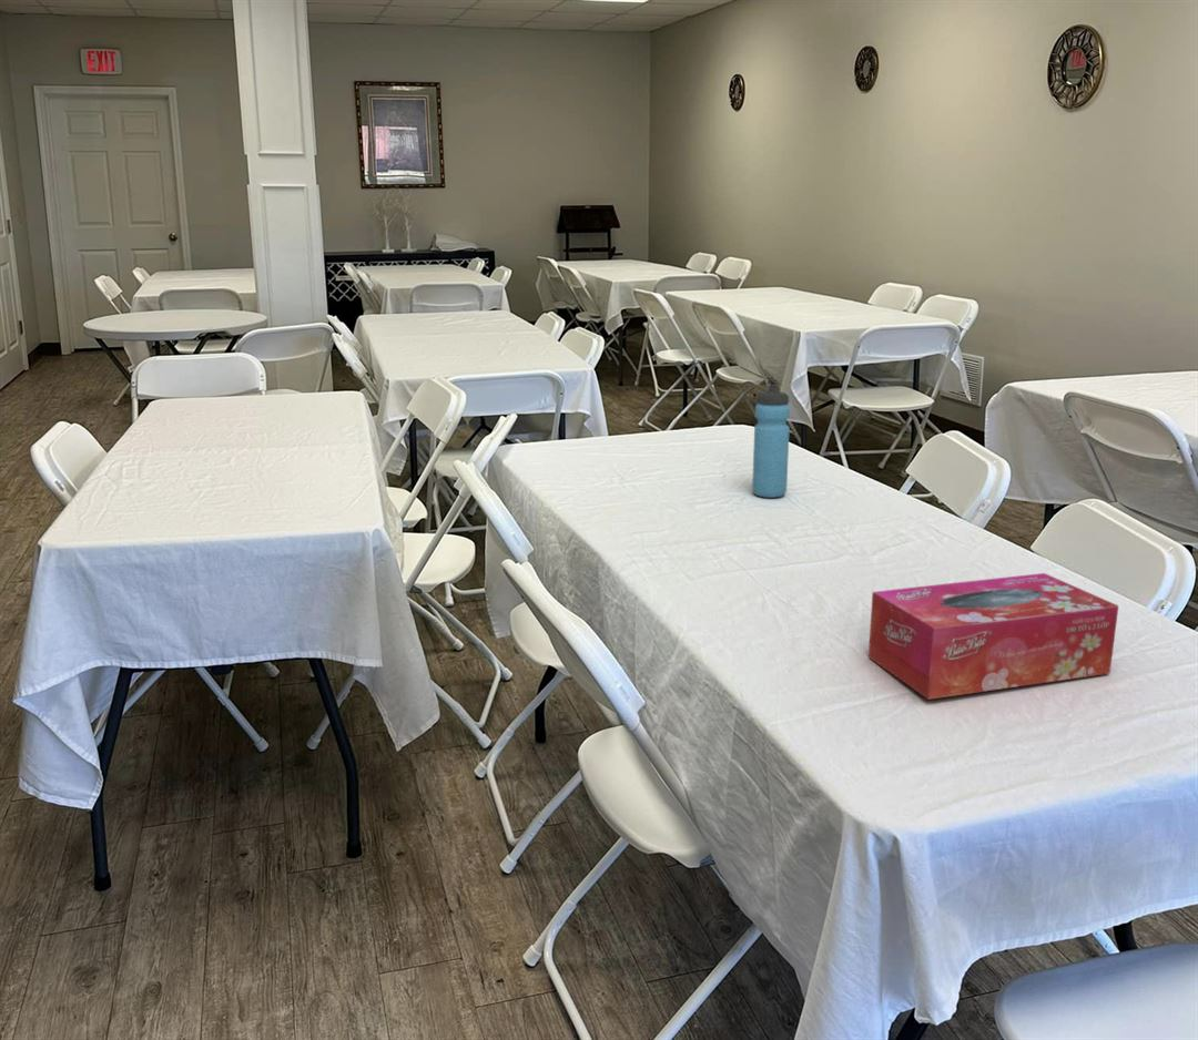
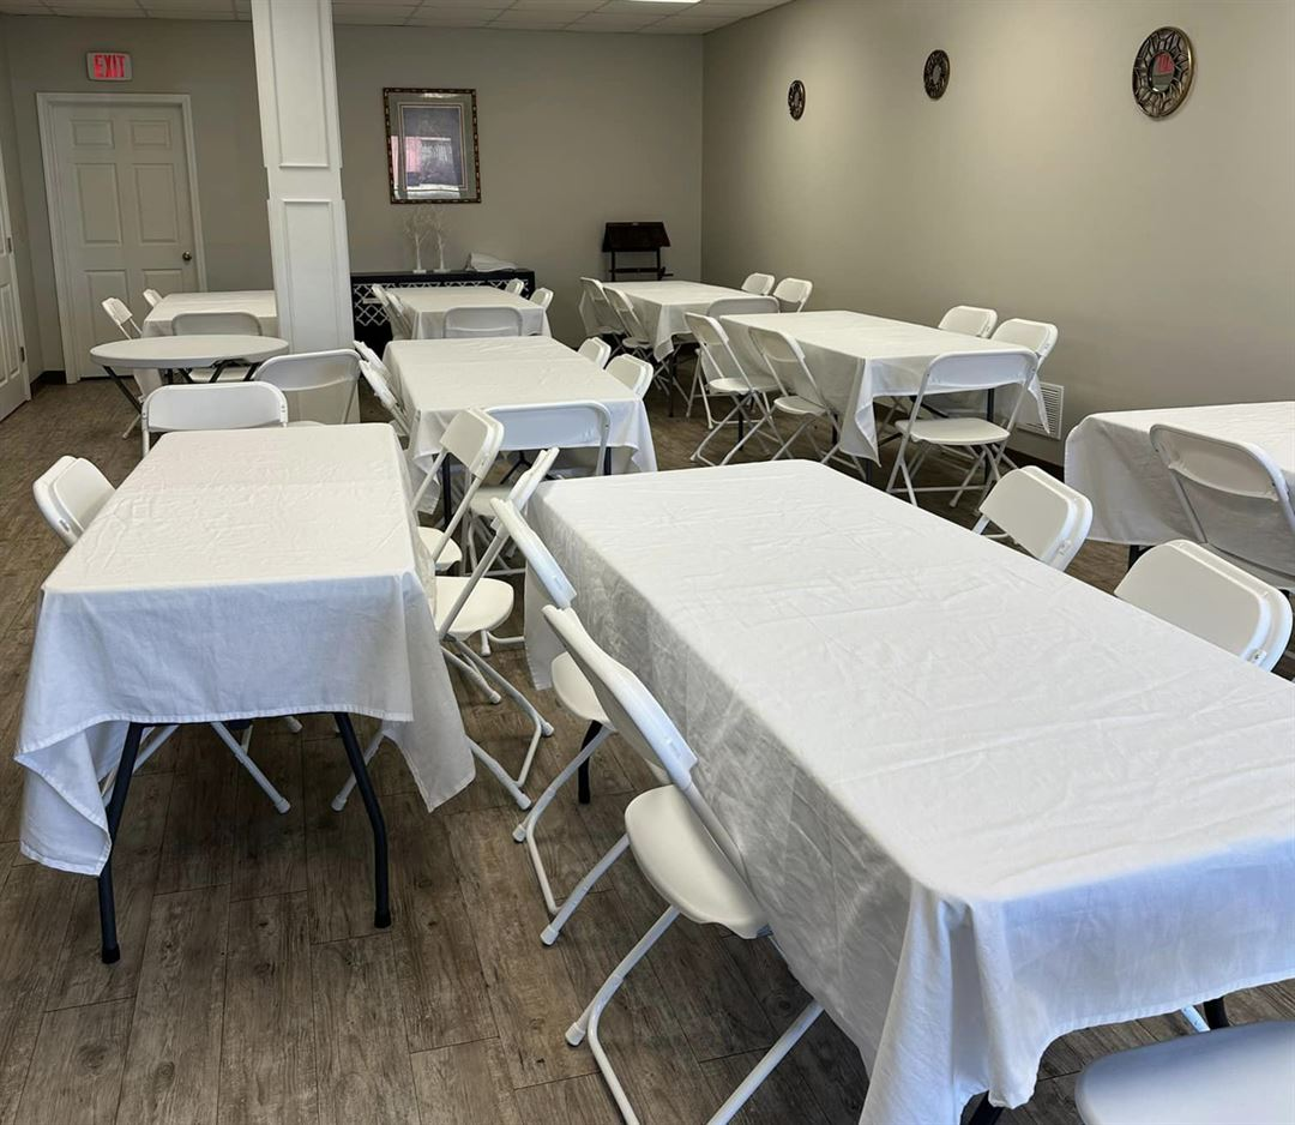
- water bottle (771, 439)
- tissue box (989, 632)
